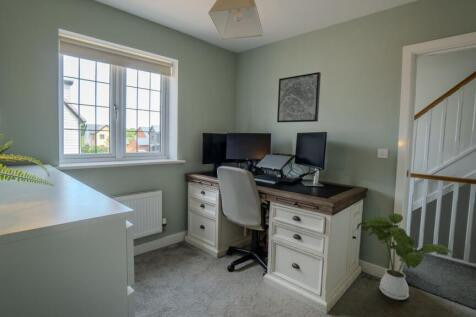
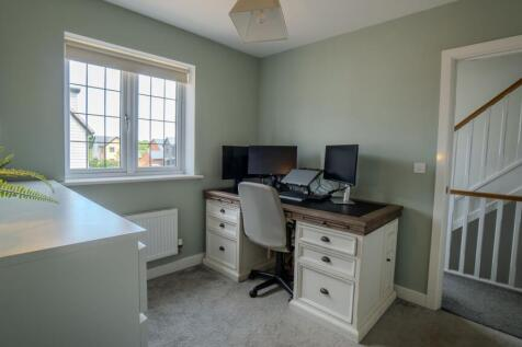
- wall art (297, 99)
- house plant (399, 256)
